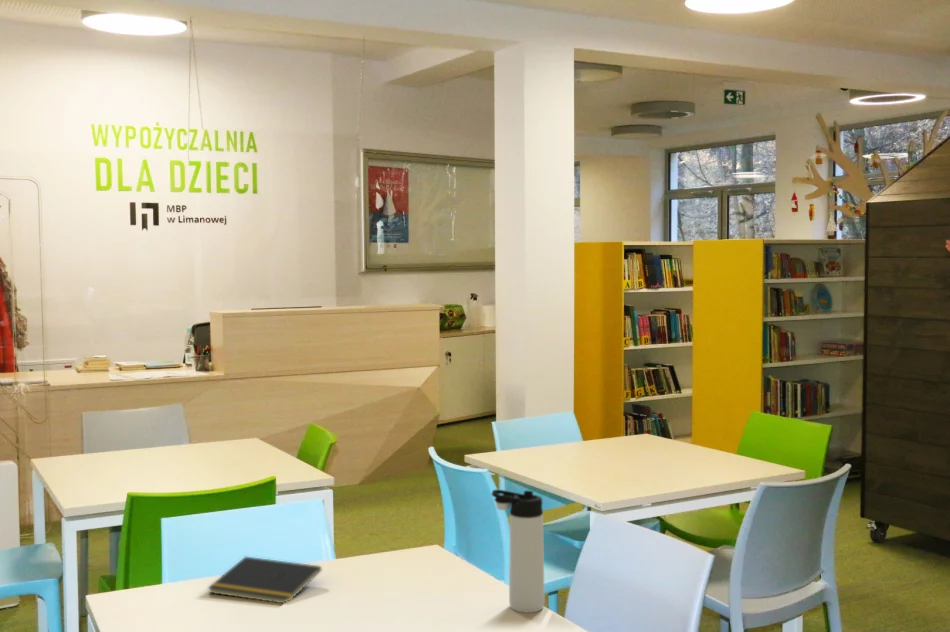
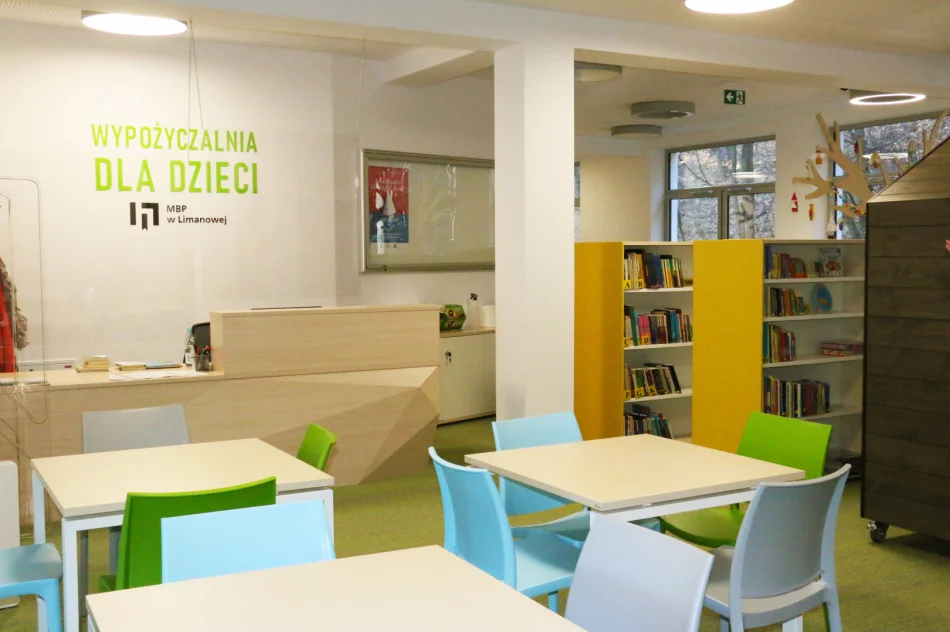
- thermos bottle (518, 549)
- notepad (265, 579)
